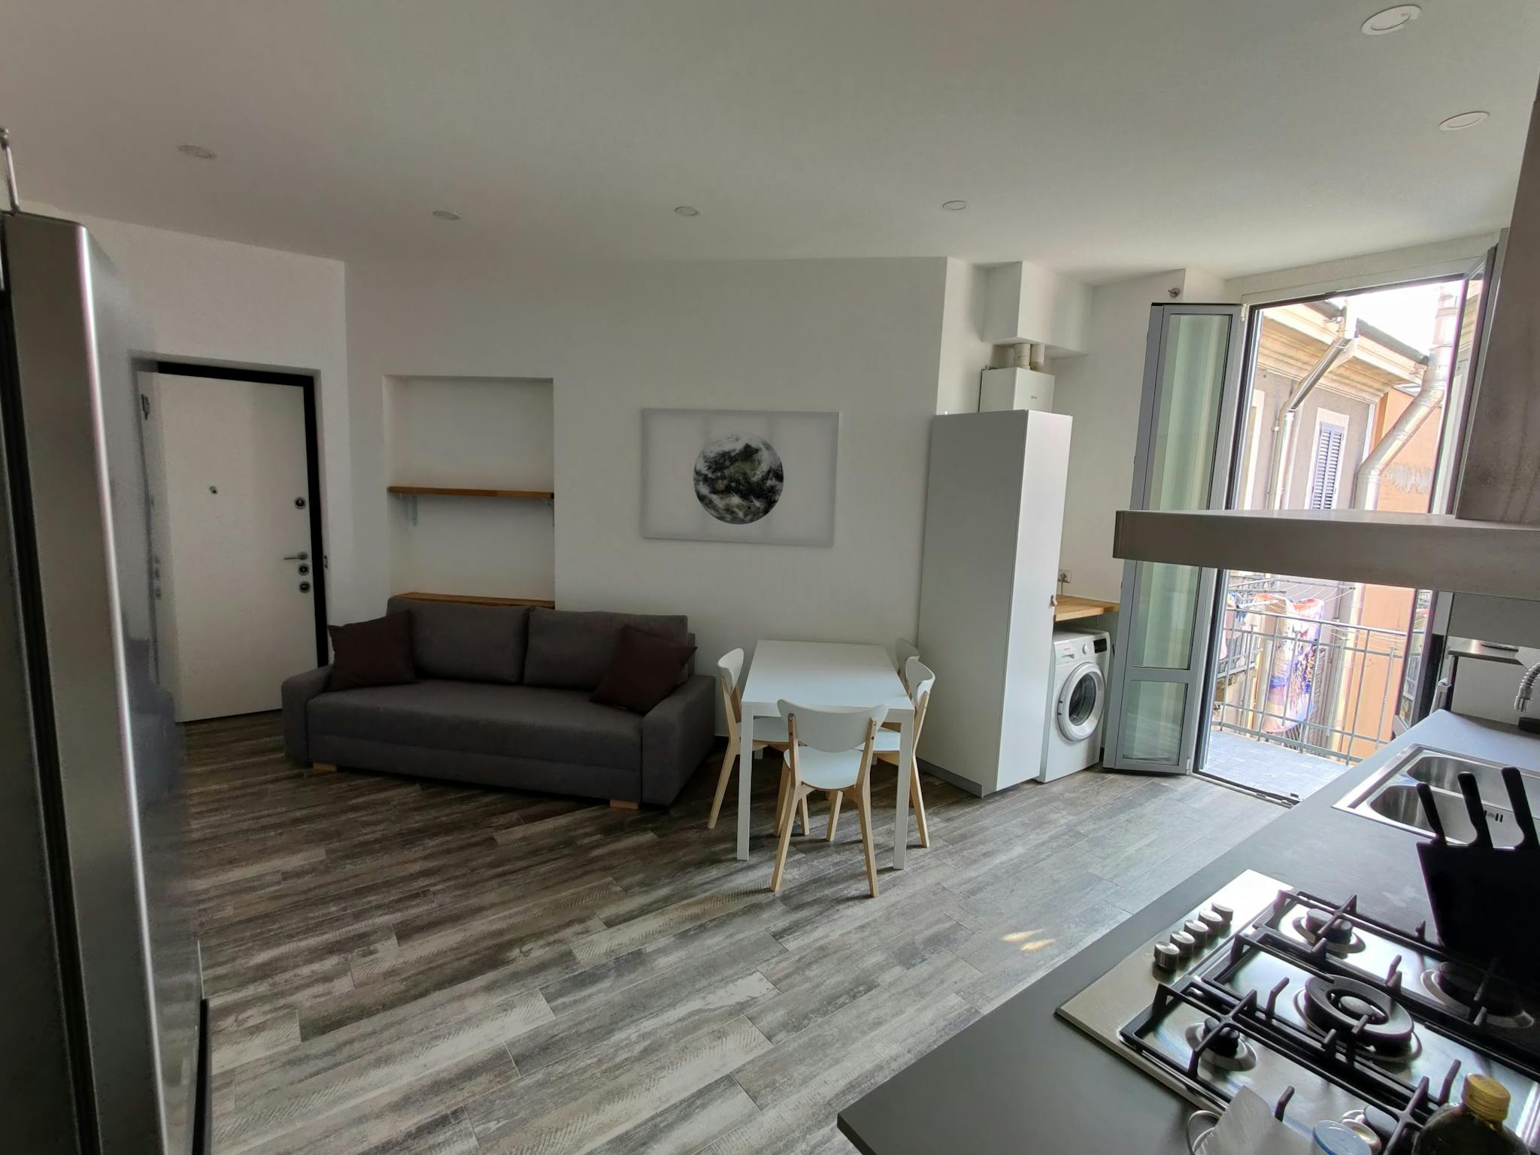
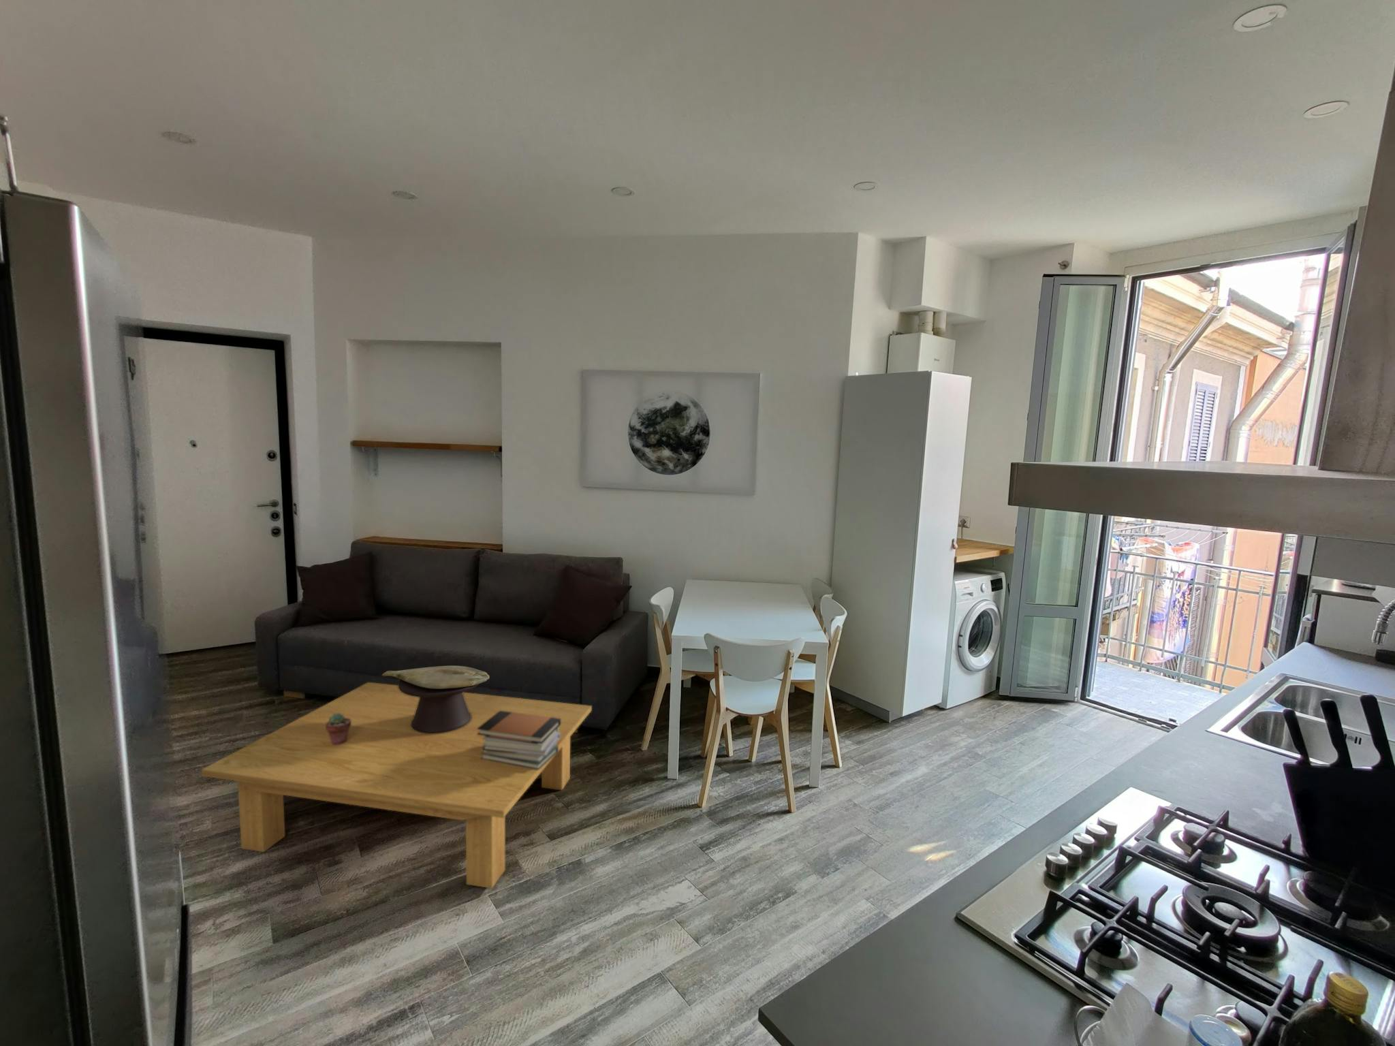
+ coffee table (422, 772)
+ book stack (521, 738)
+ potted succulent (338, 726)
+ decorative bowl (437, 696)
